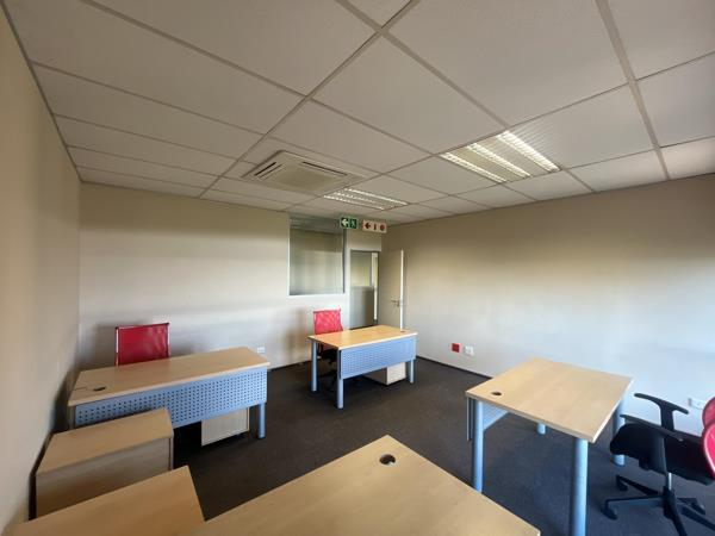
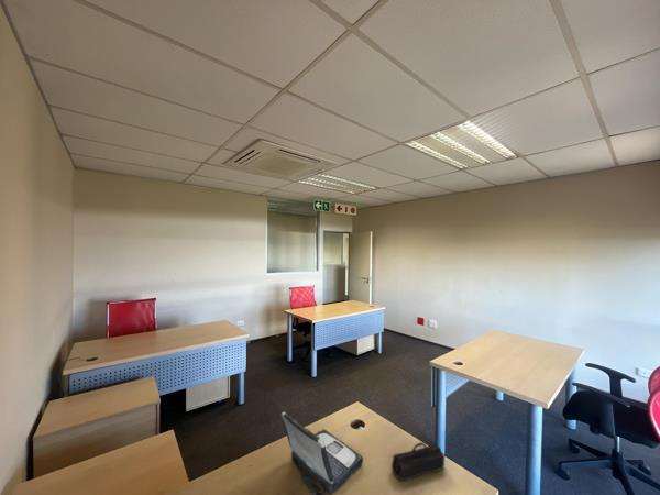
+ laptop (321, 439)
+ pencil case (418, 457)
